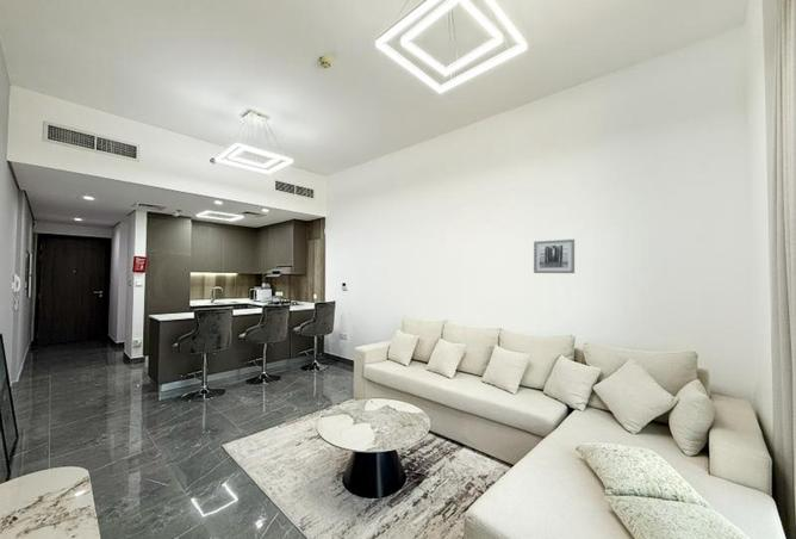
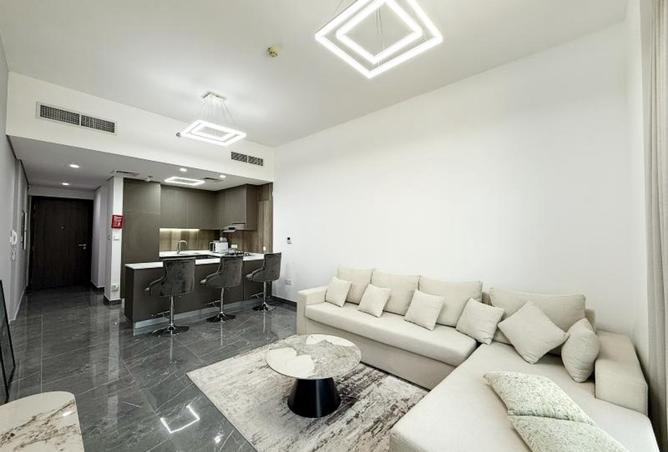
- wall art (553, 256)
